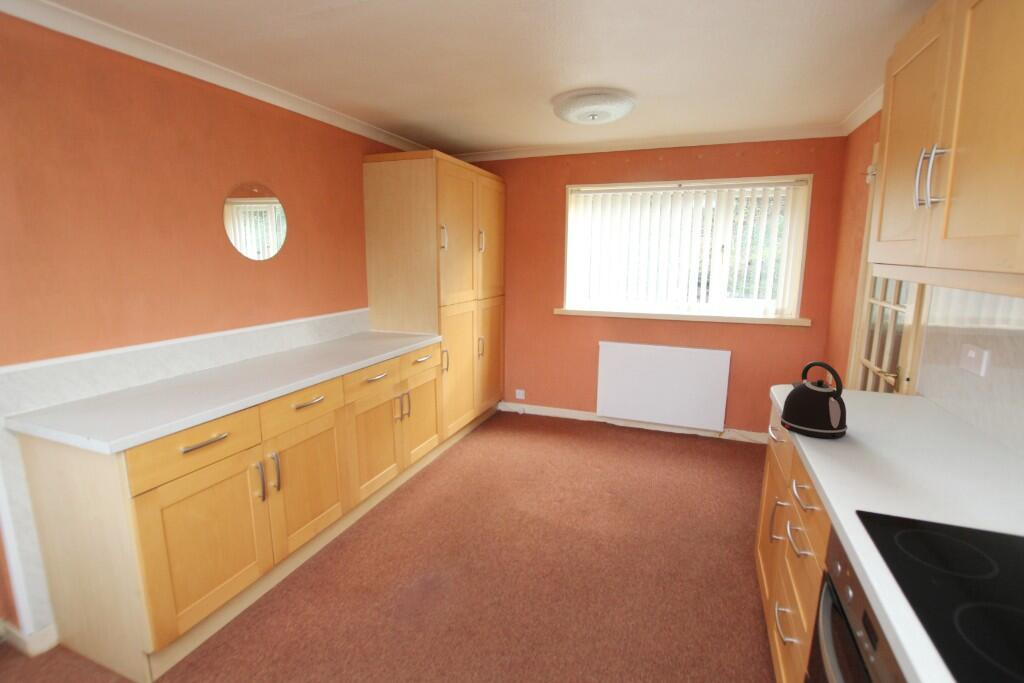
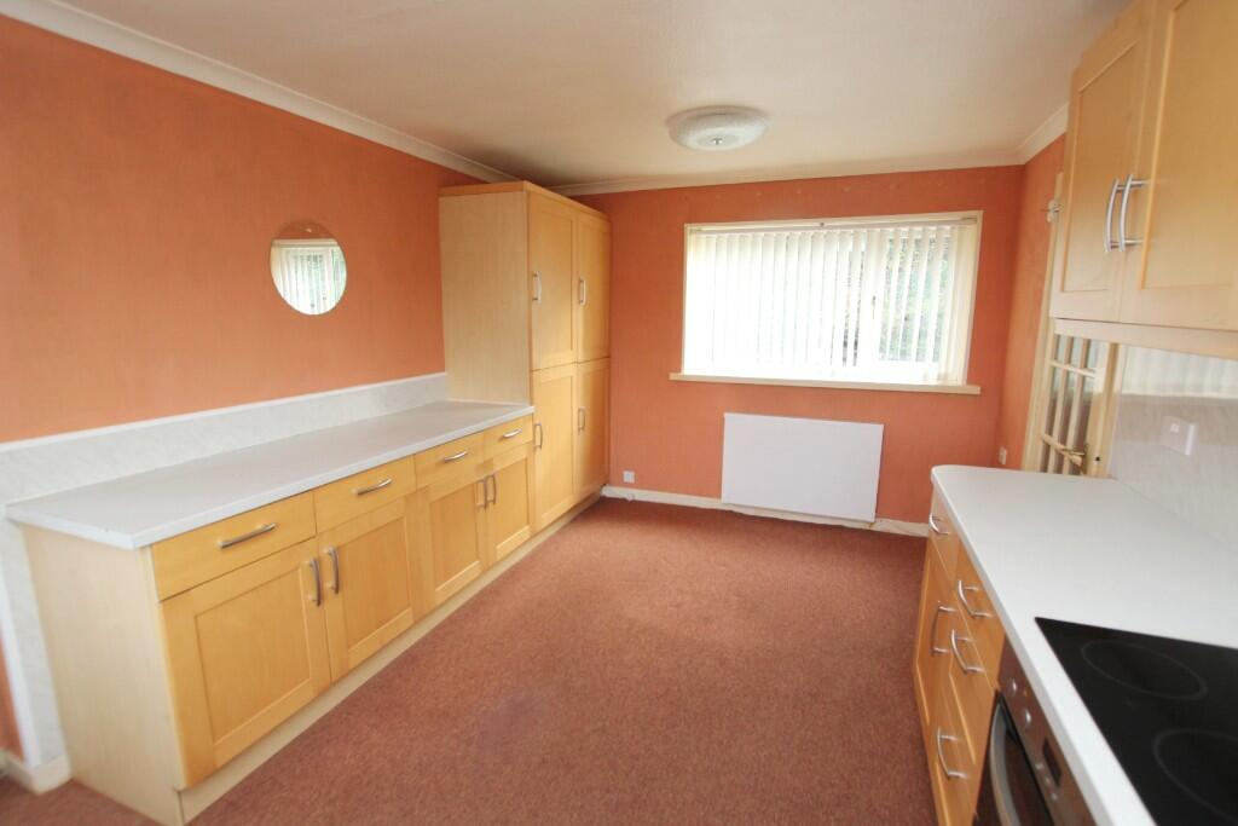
- kettle (816, 395)
